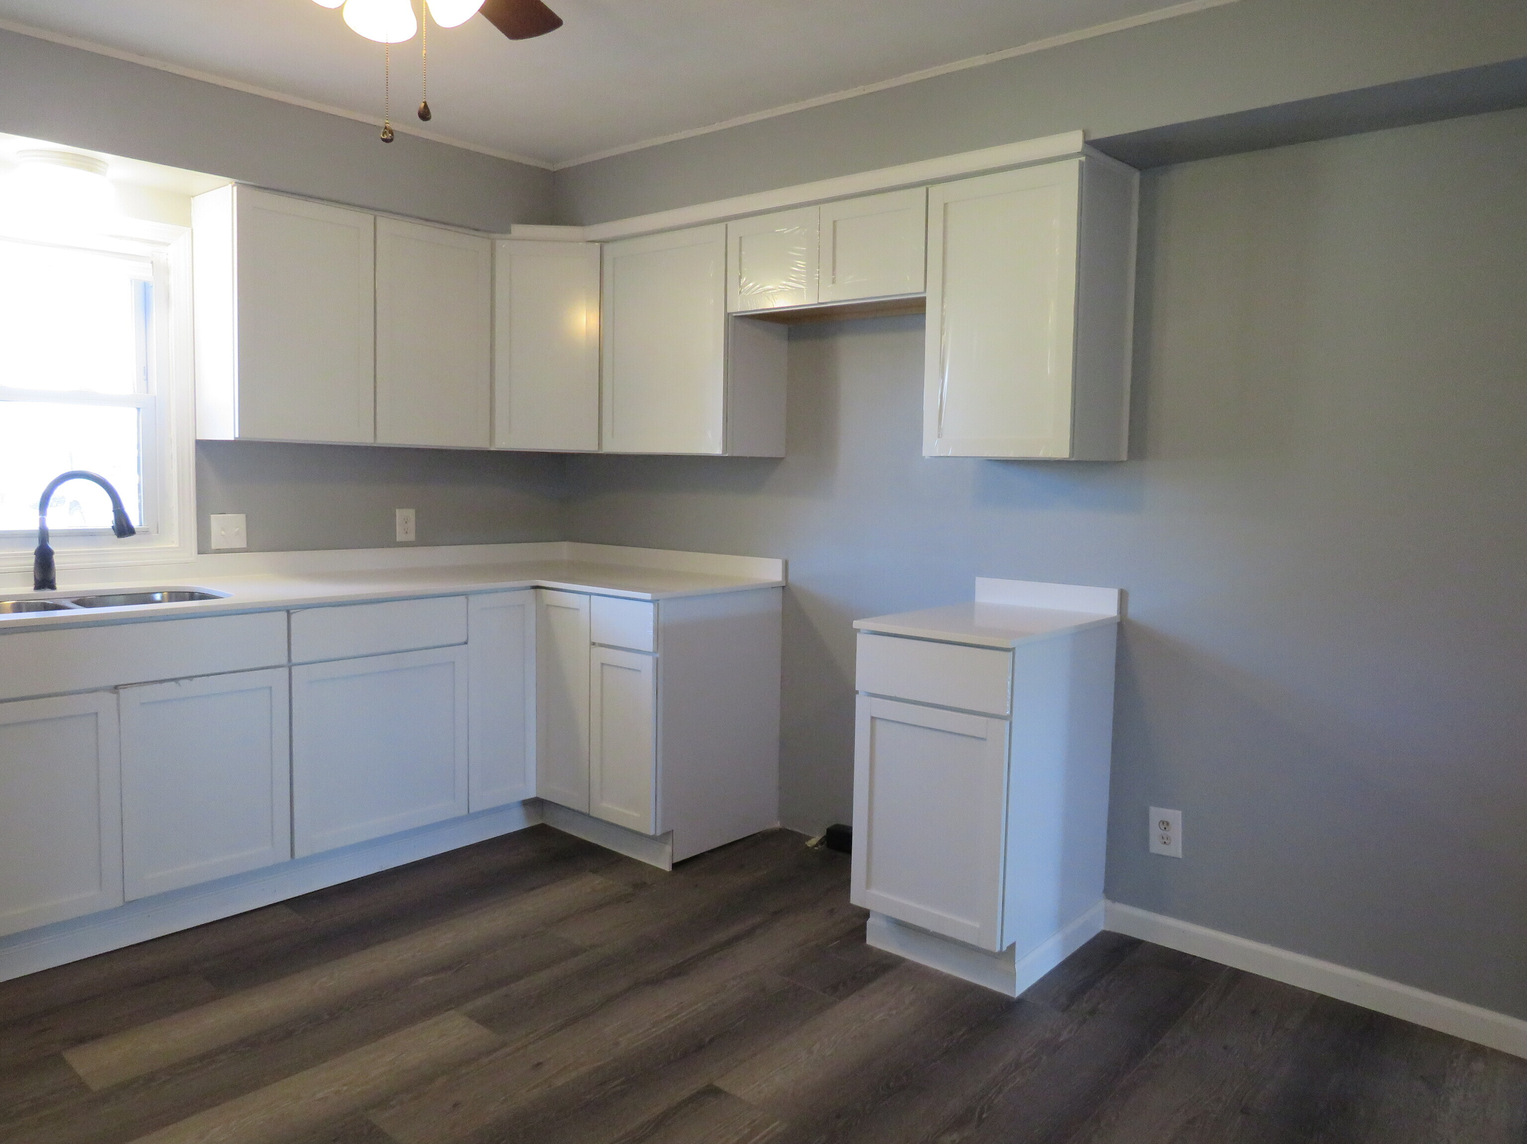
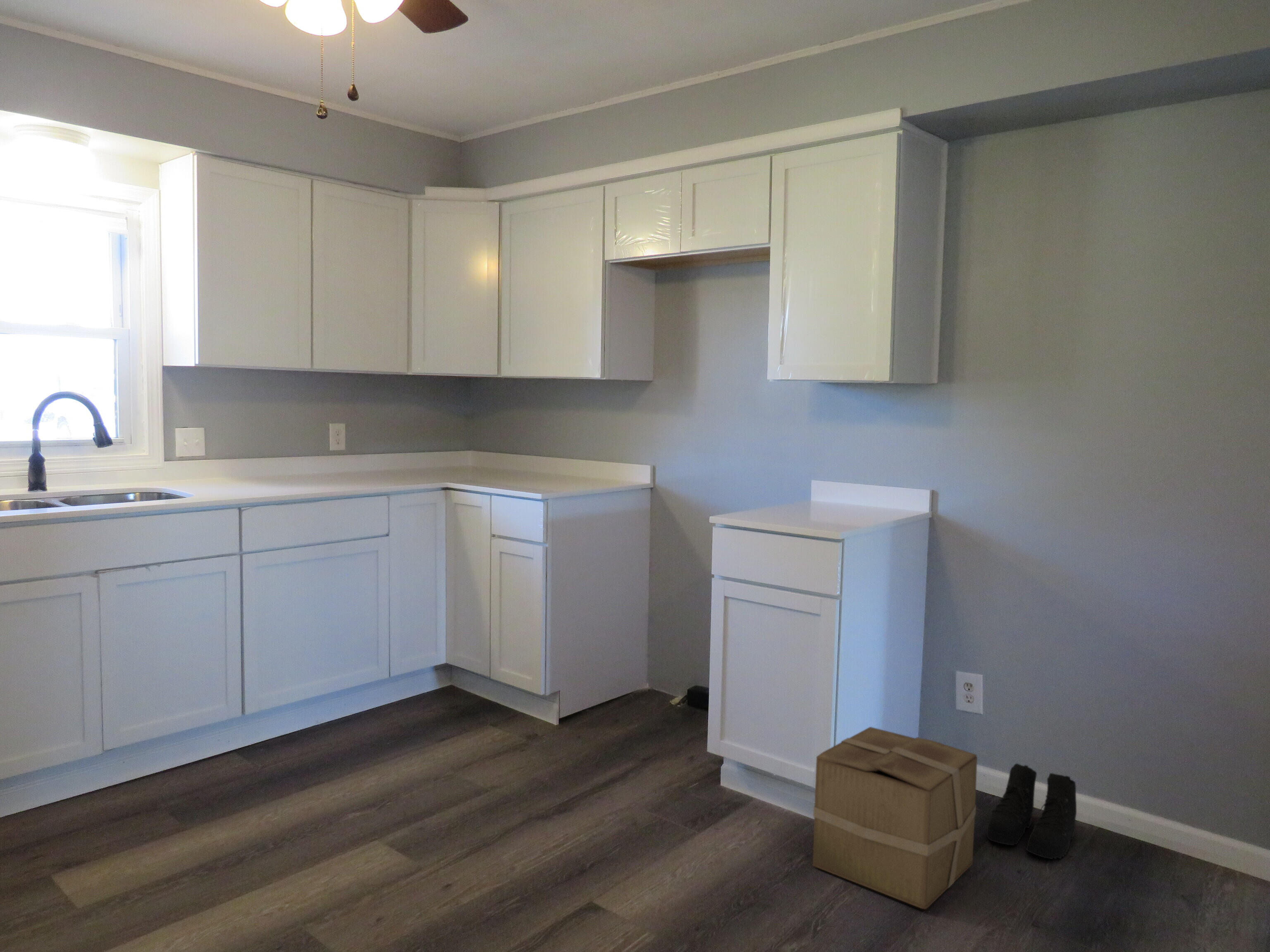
+ cardboard box (895, 806)
+ boots (1033, 805)
